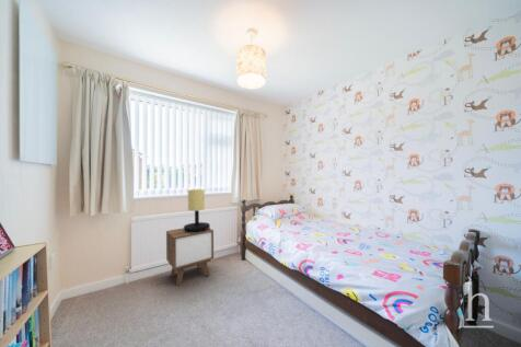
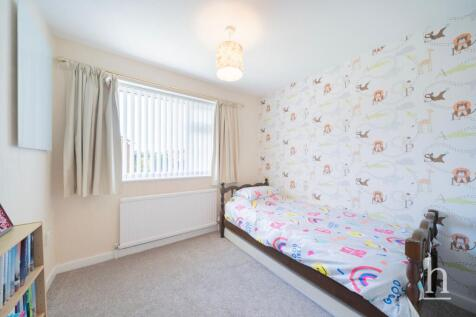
- table lamp (196, 209)
- nightstand (189, 252)
